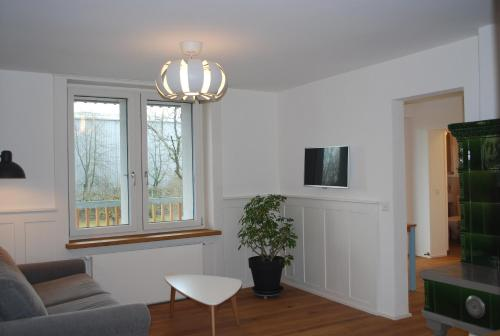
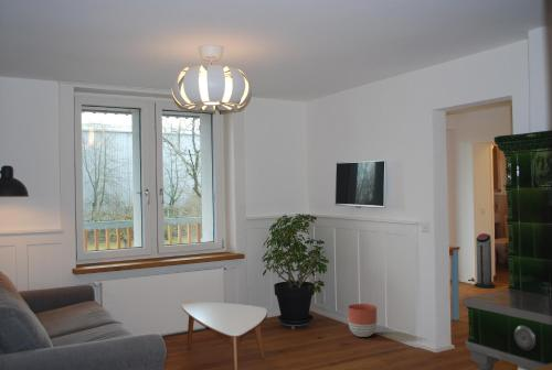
+ air purifier (484, 260)
+ planter (362, 320)
